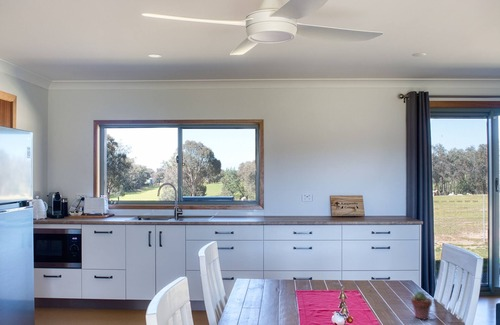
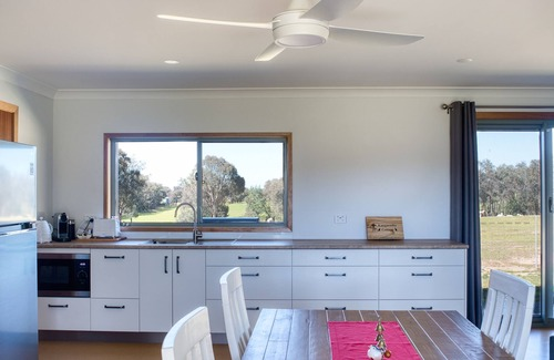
- potted succulent (421, 304)
